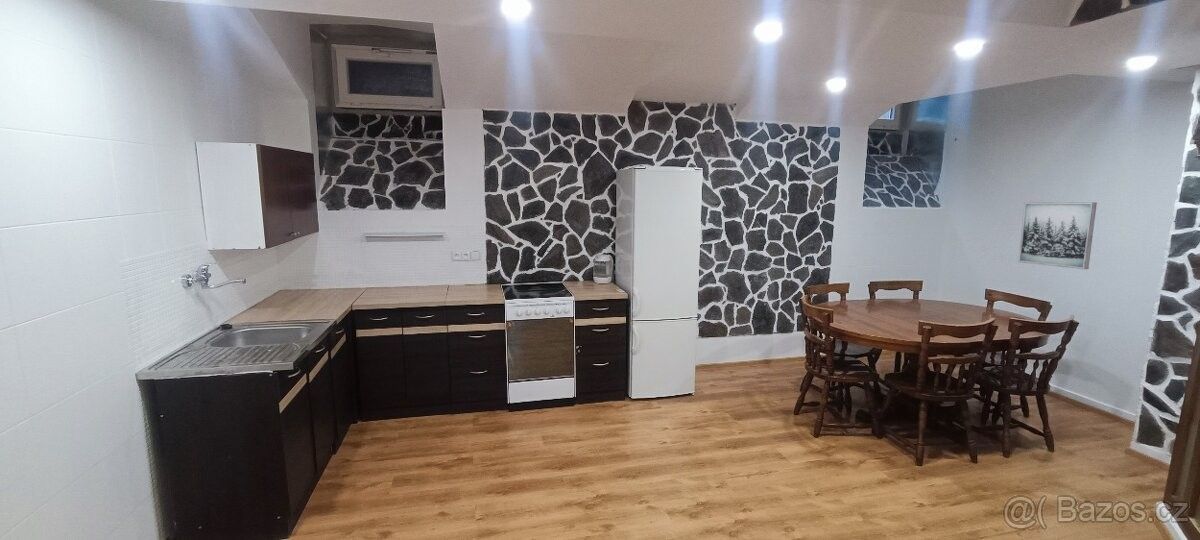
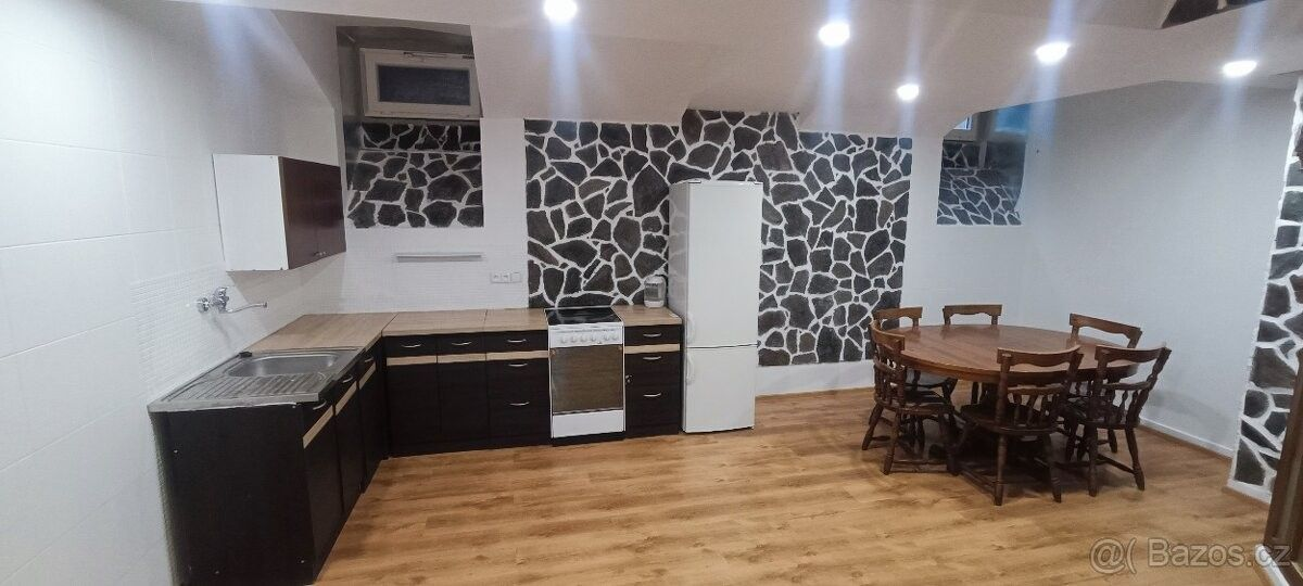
- wall art (1054, 234)
